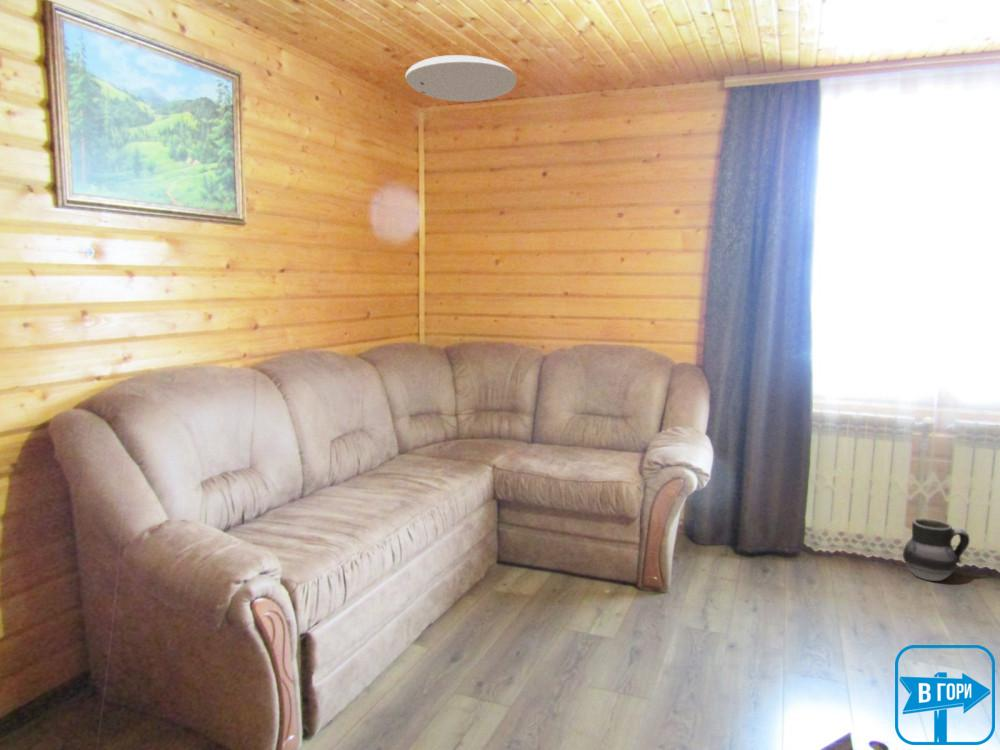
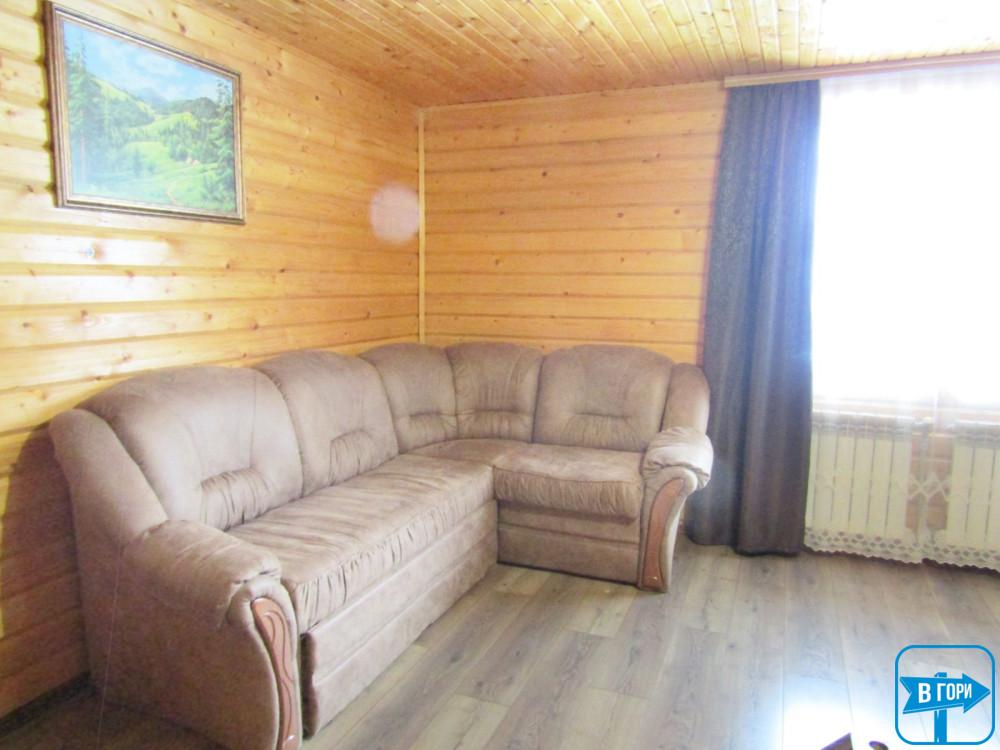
- ceramic jug (936, 550)
- ceiling light (461, 80)
